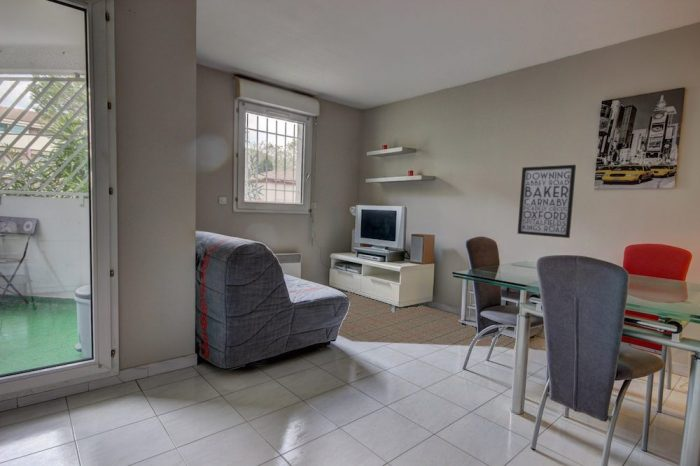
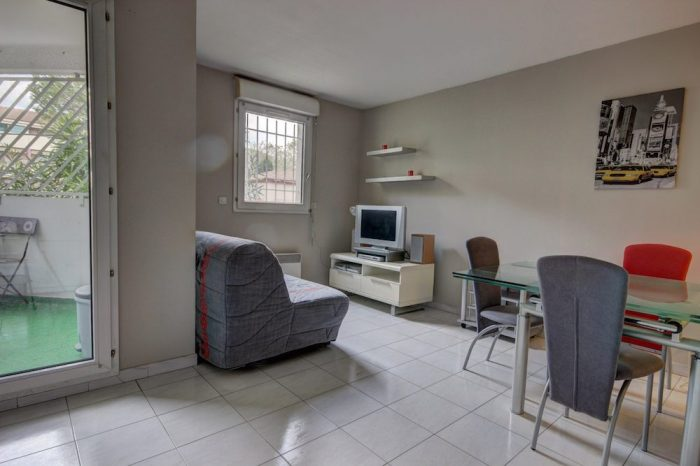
- wall art (545, 201)
- rug (389, 319)
